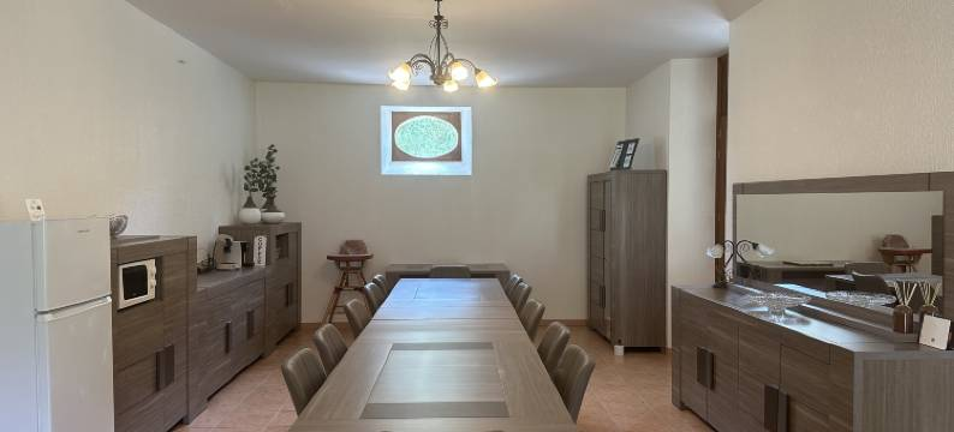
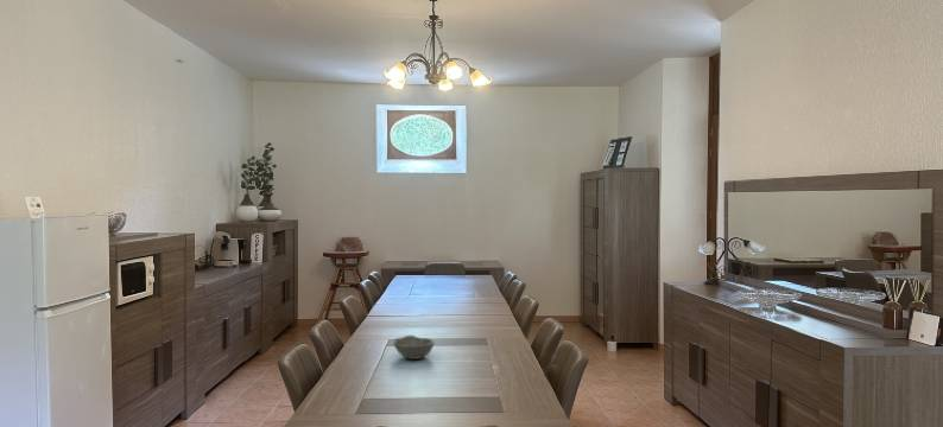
+ bowl (413, 348)
